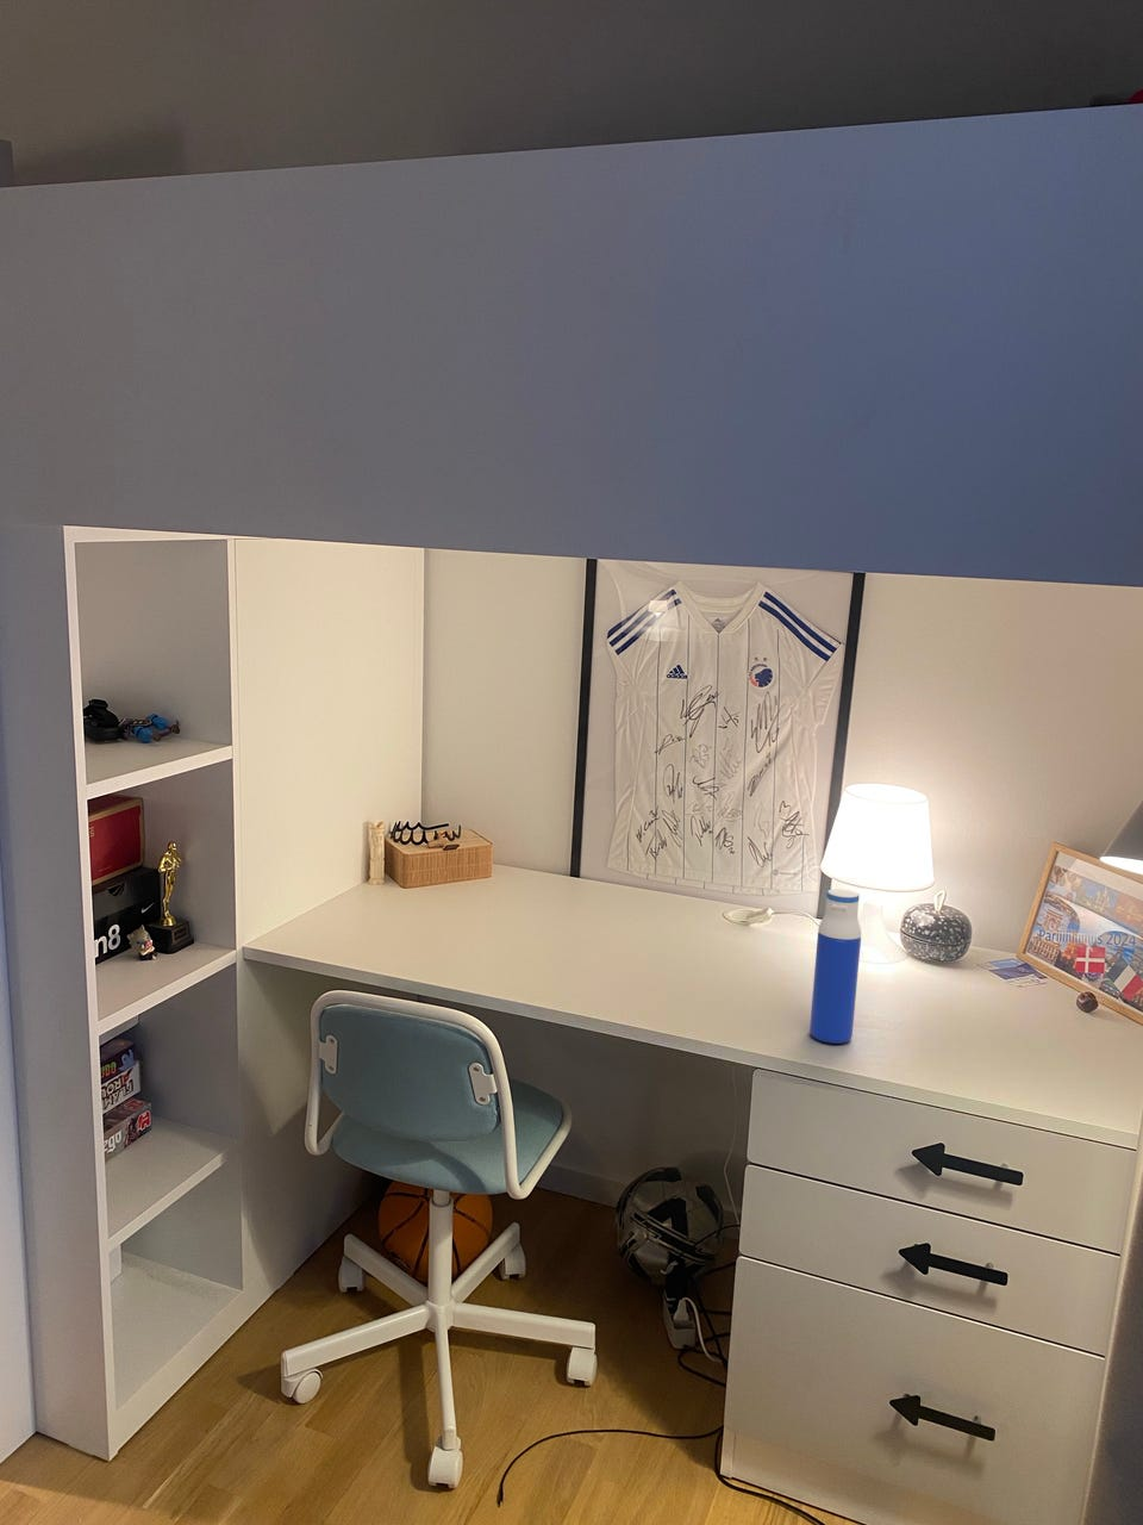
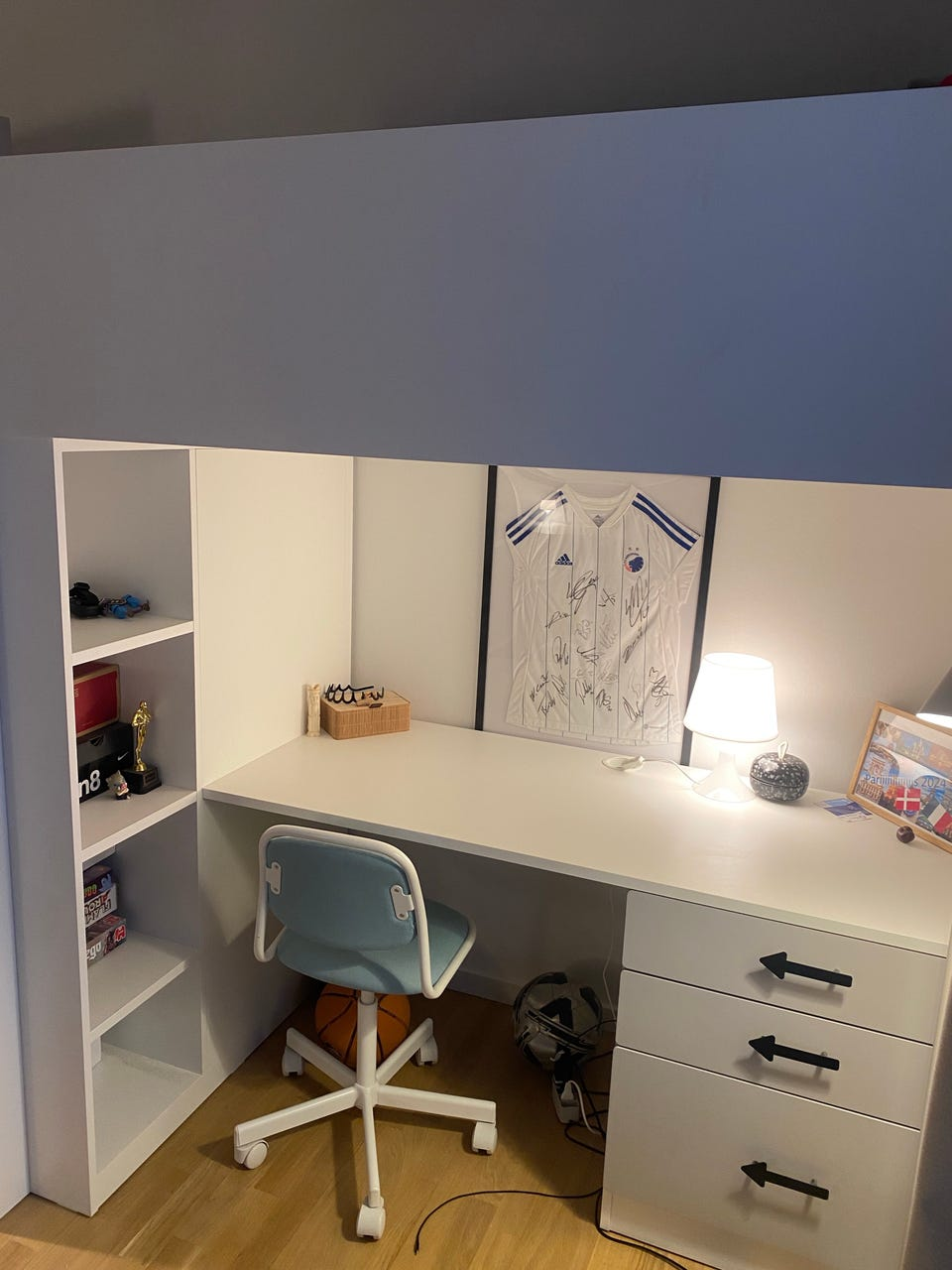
- water bottle (836, 965)
